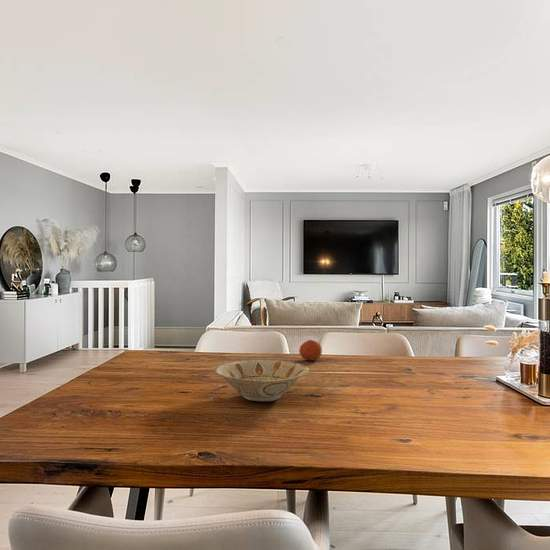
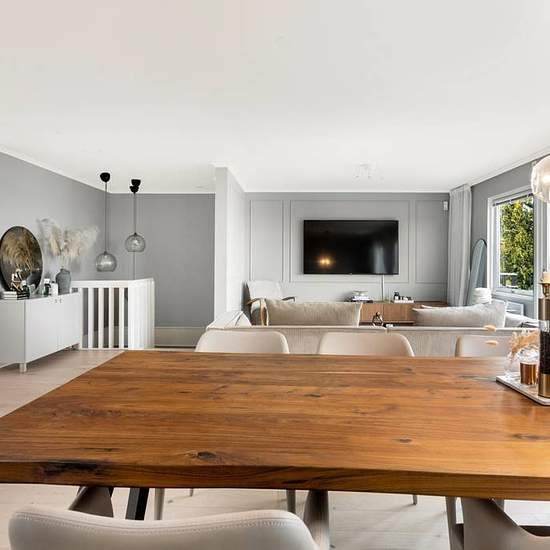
- fruit (310, 349)
- bowl (261, 382)
